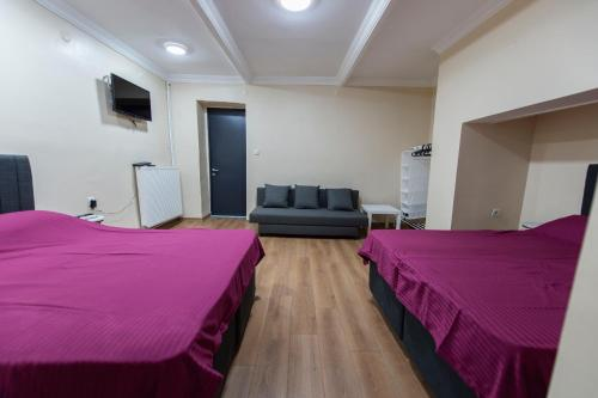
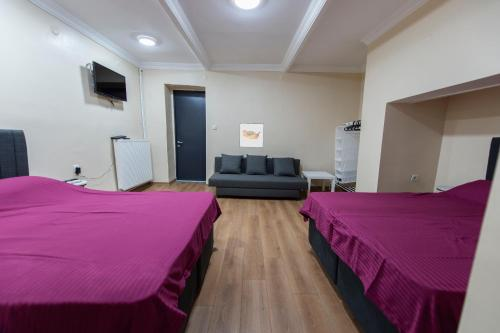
+ wall art (251, 135)
